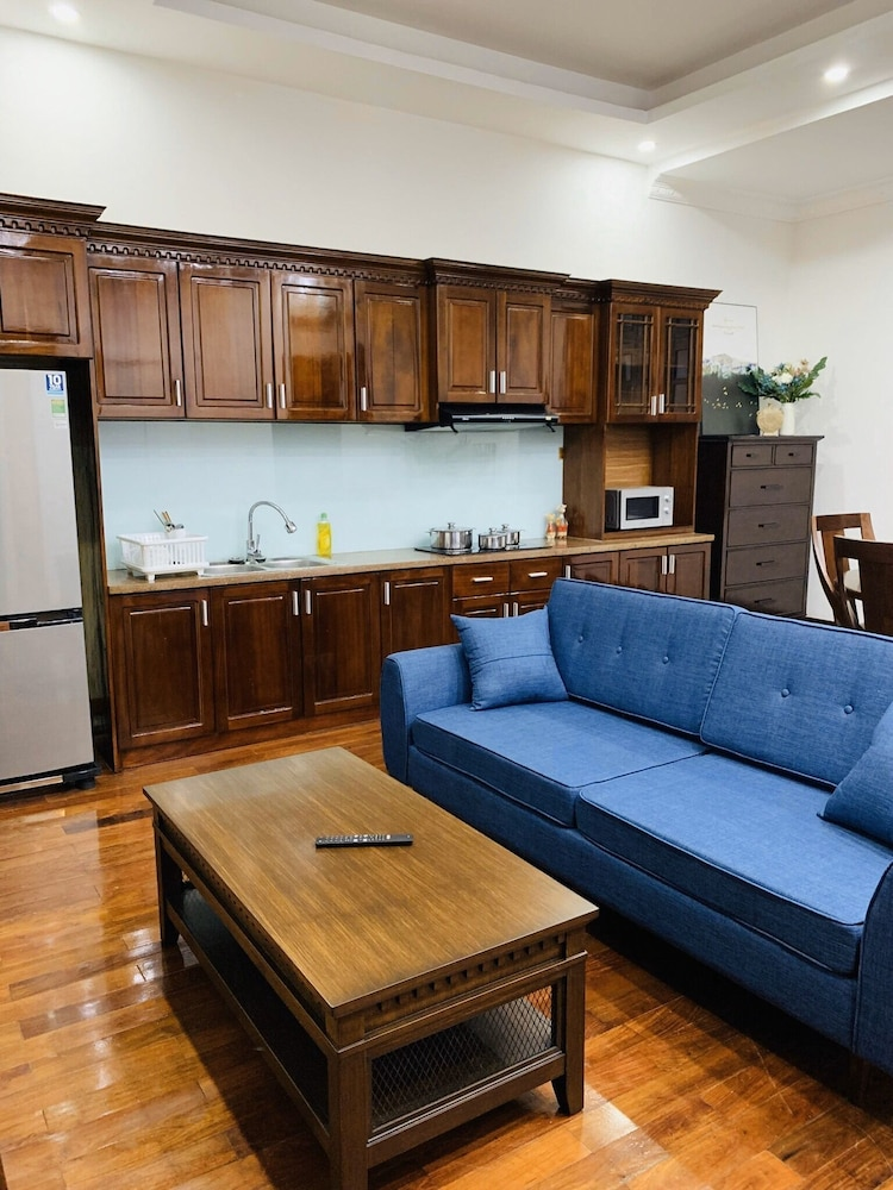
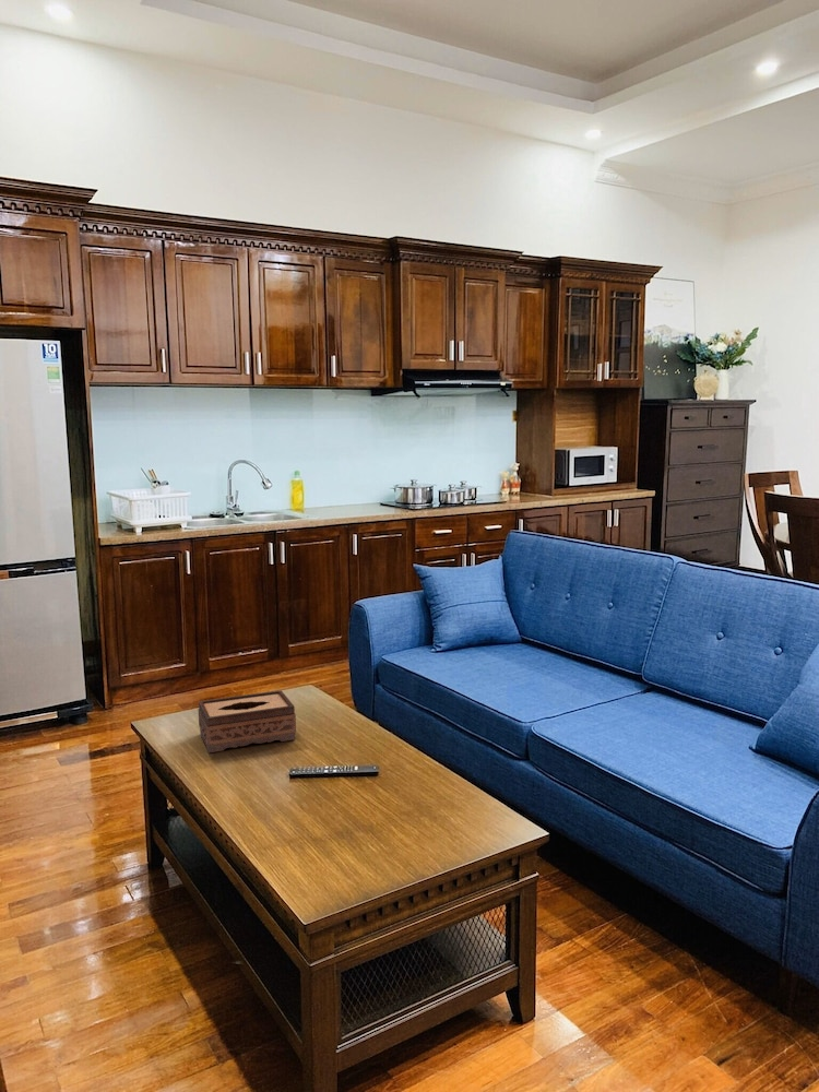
+ tissue box (246, 720)
